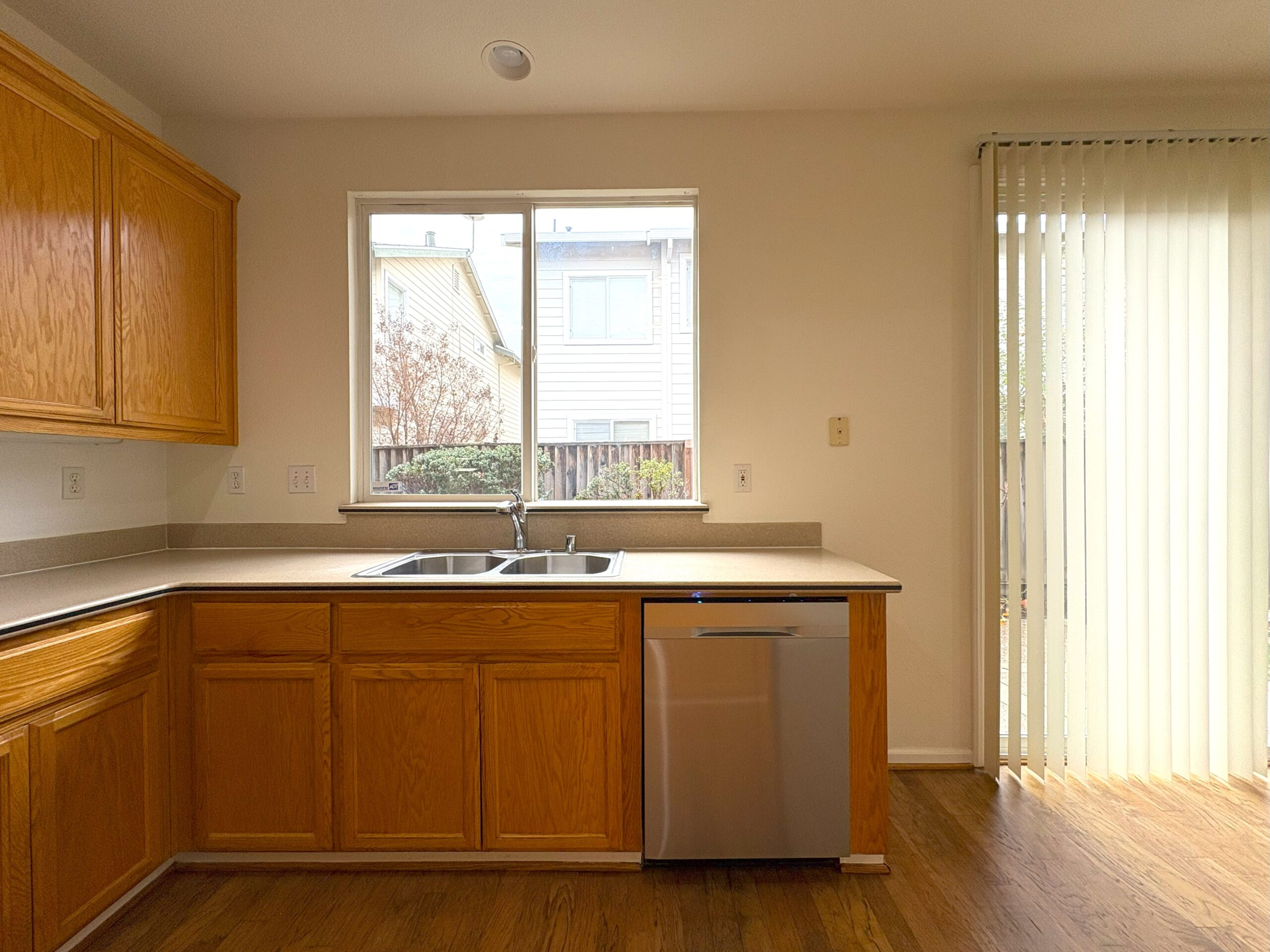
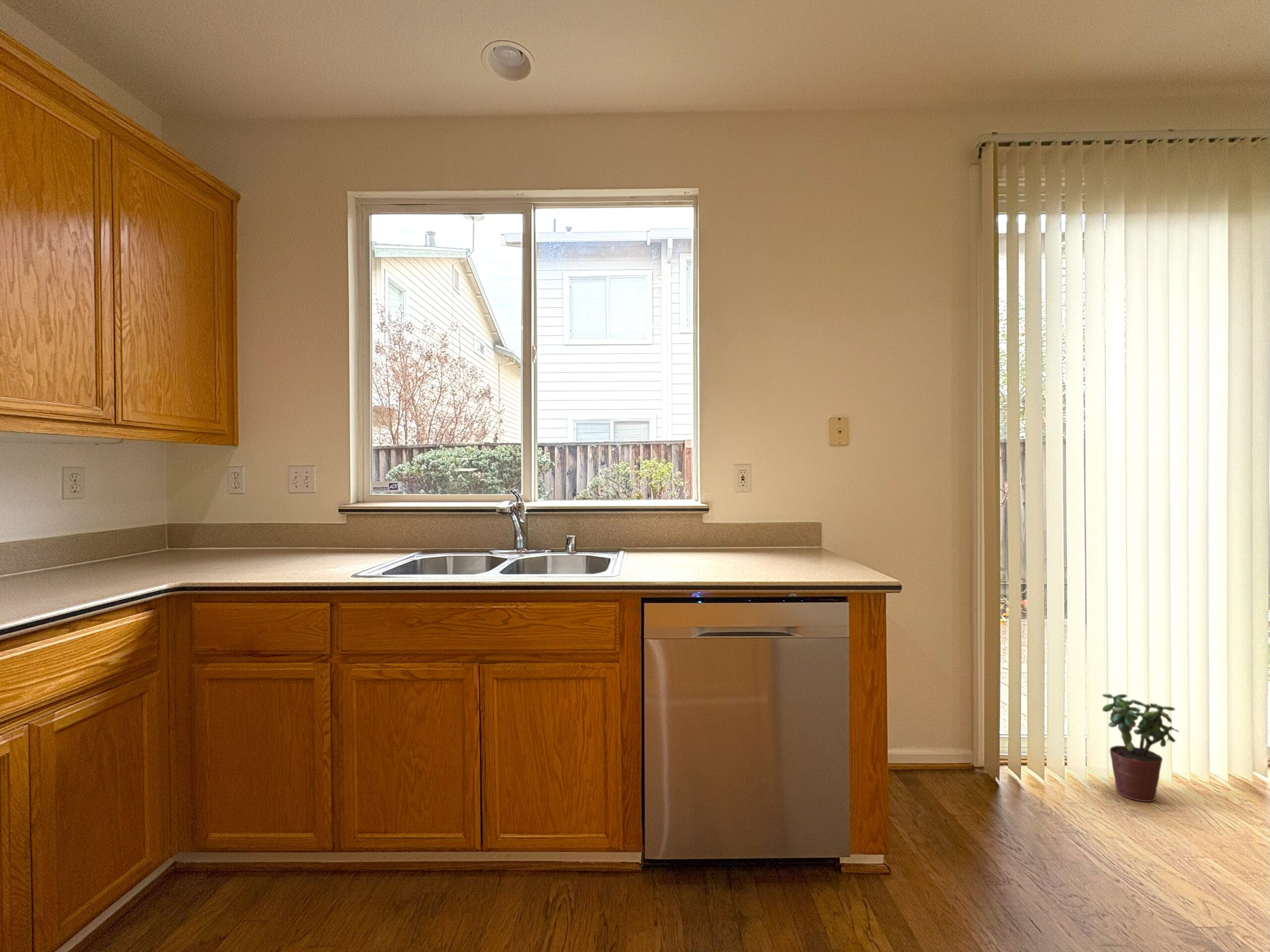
+ potted plant (1131, 742)
